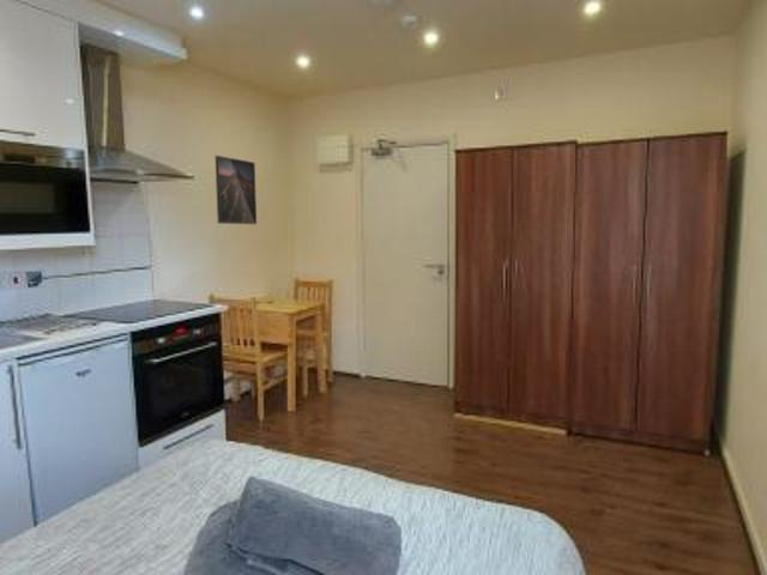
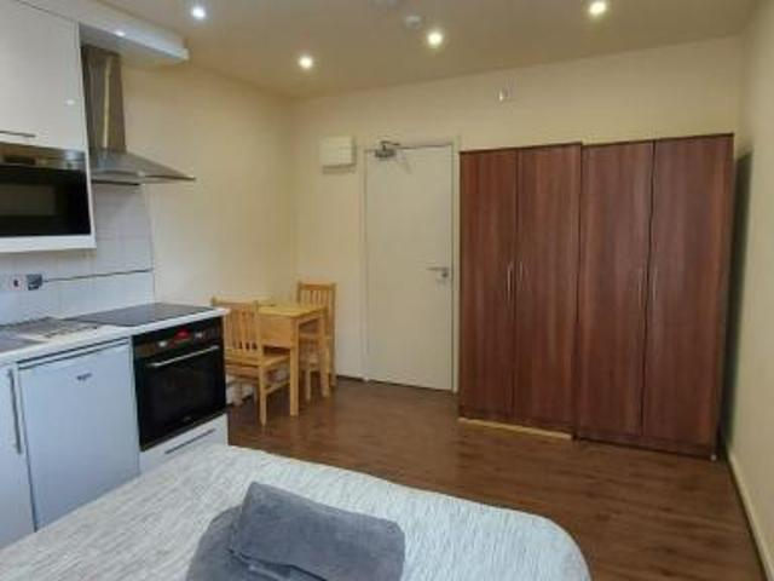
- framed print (236, 192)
